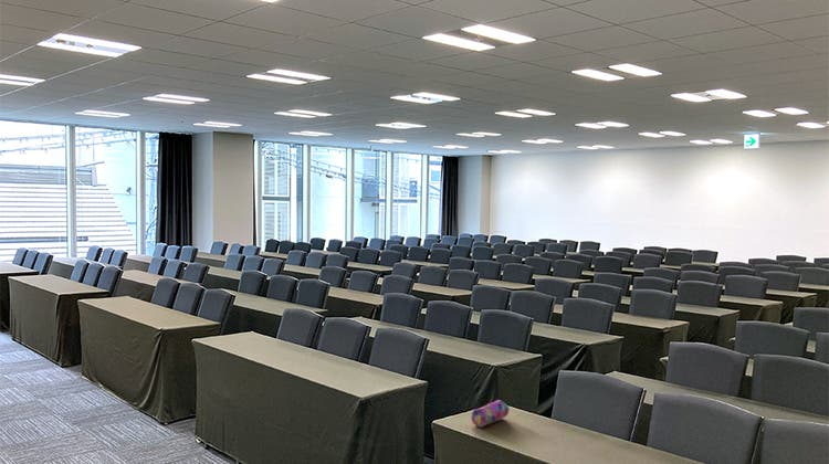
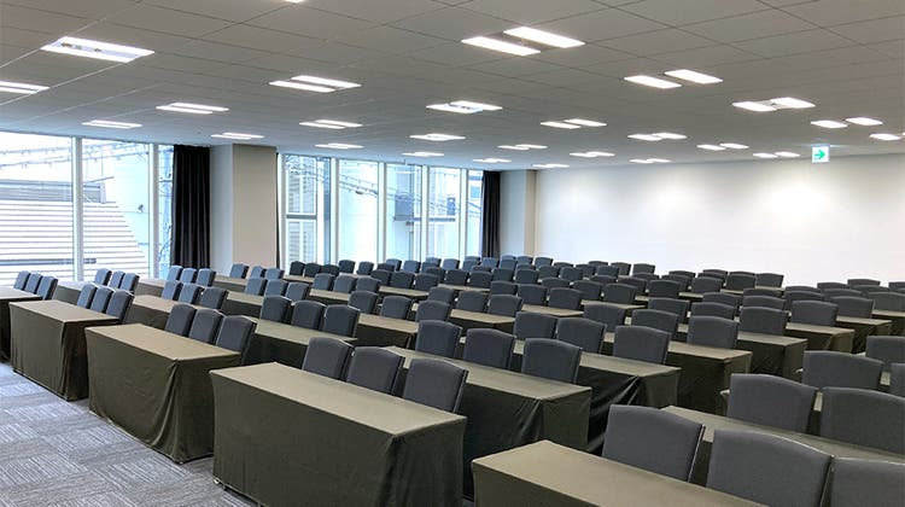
- pencil case (490, 412)
